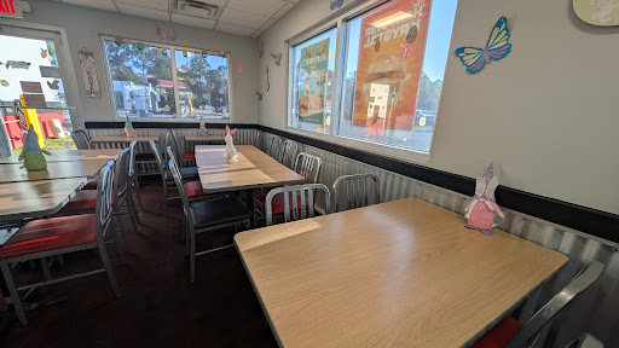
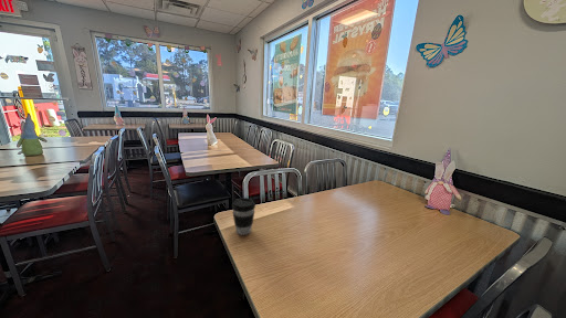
+ coffee cup (243, 216)
